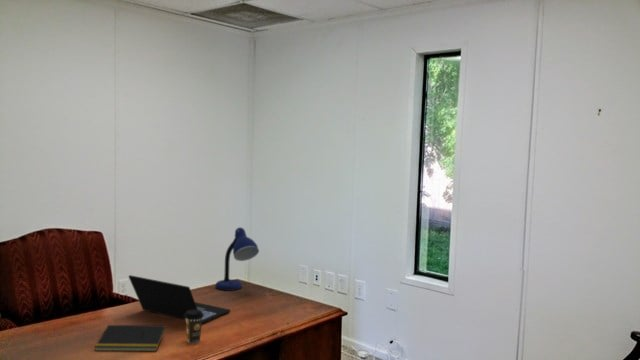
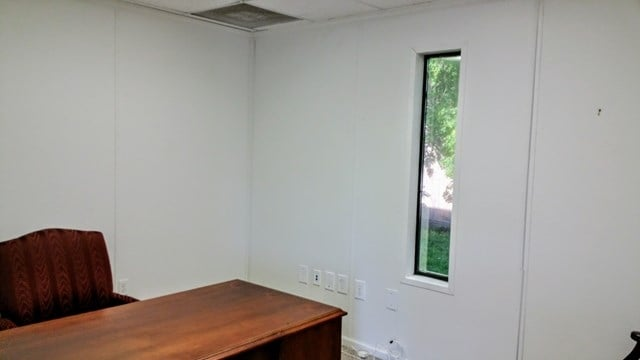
- coffee cup (193, 326)
- desk lamp (236, 259)
- notepad (131, 337)
- laptop (180, 294)
